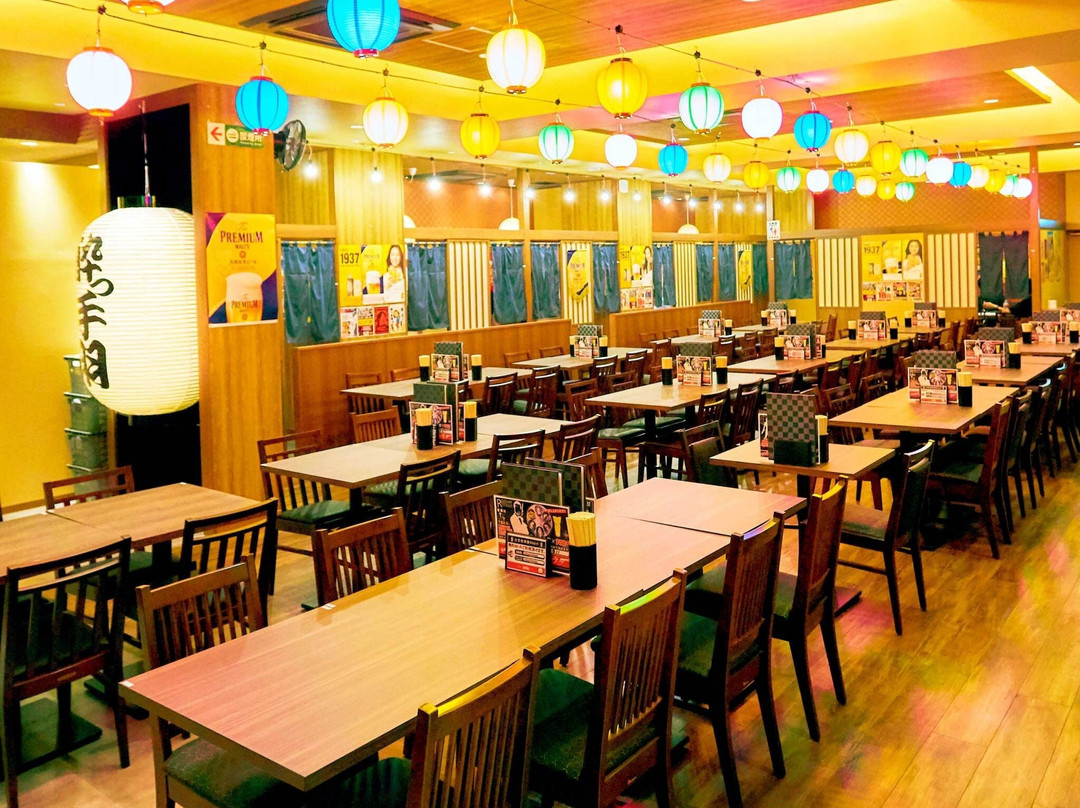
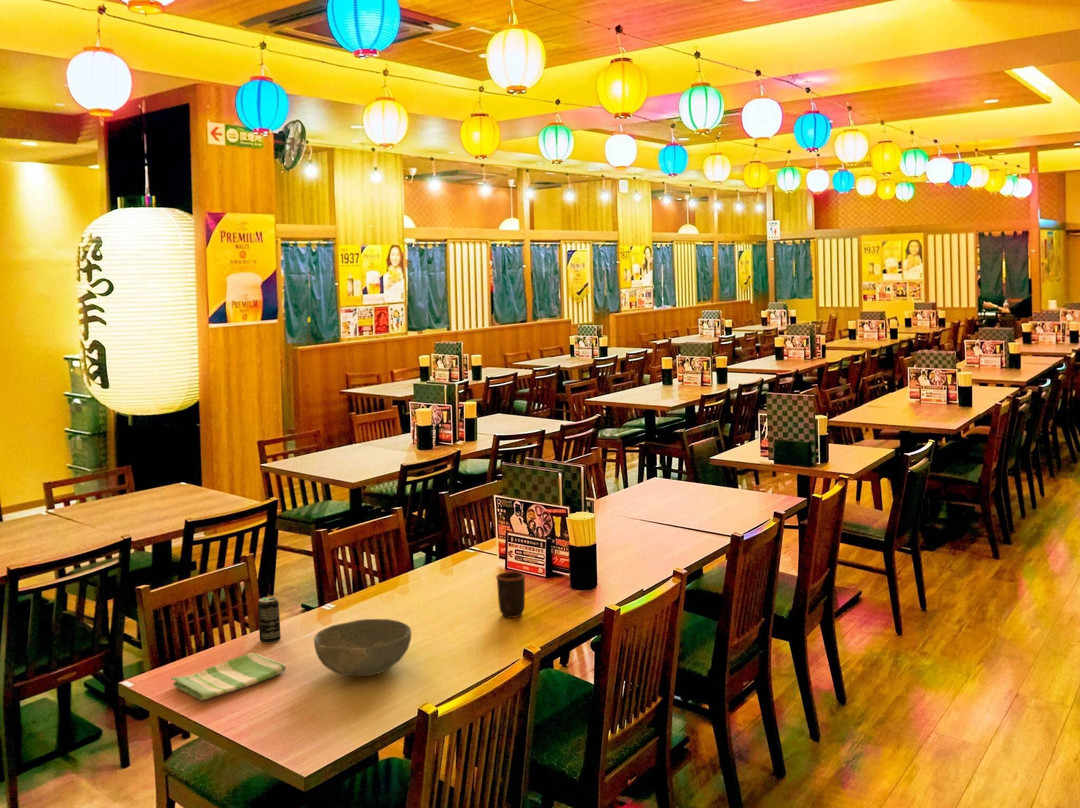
+ mug (509, 596)
+ beverage can (269, 619)
+ dish towel (230, 674)
+ bowl (364, 650)
